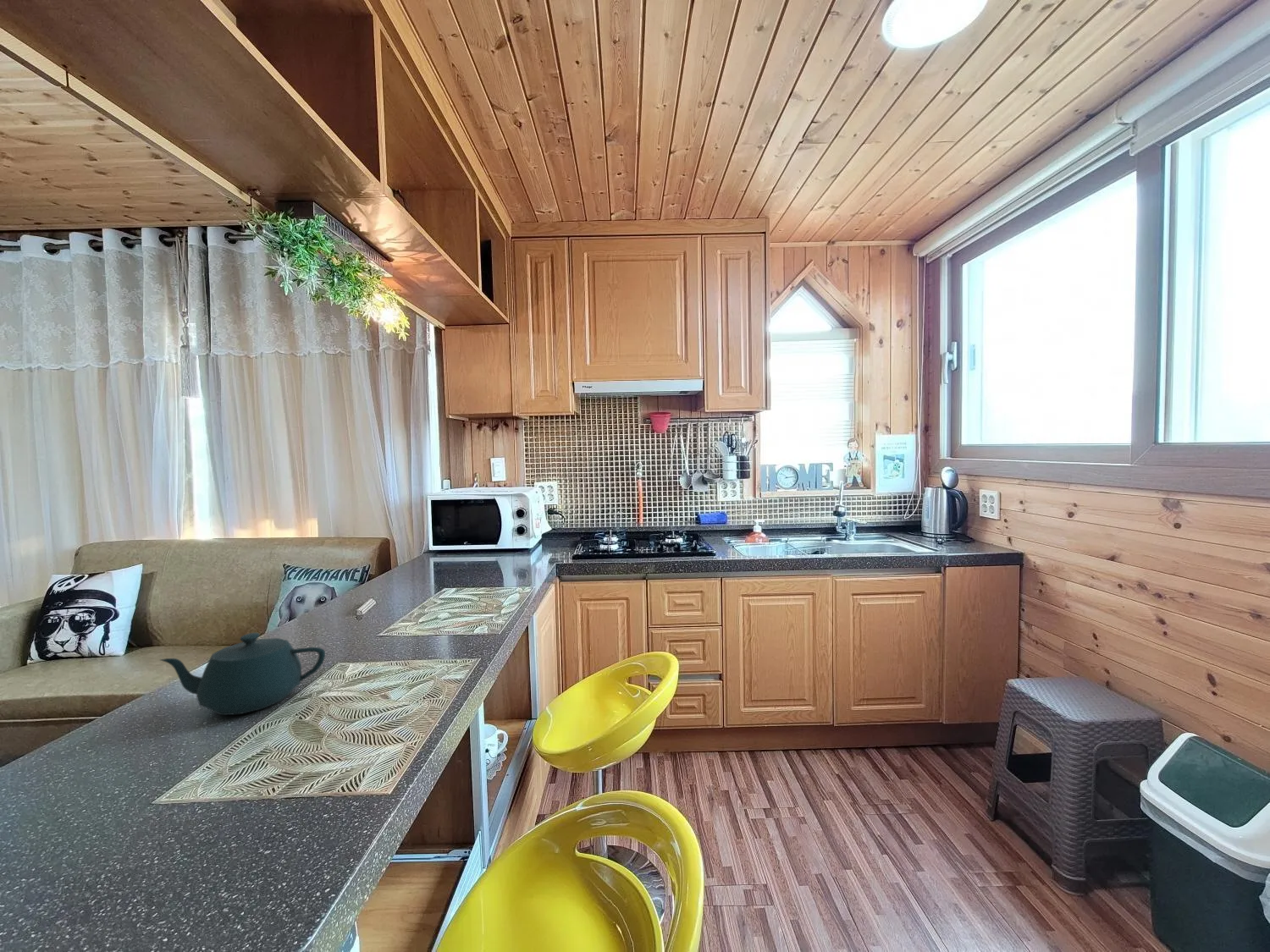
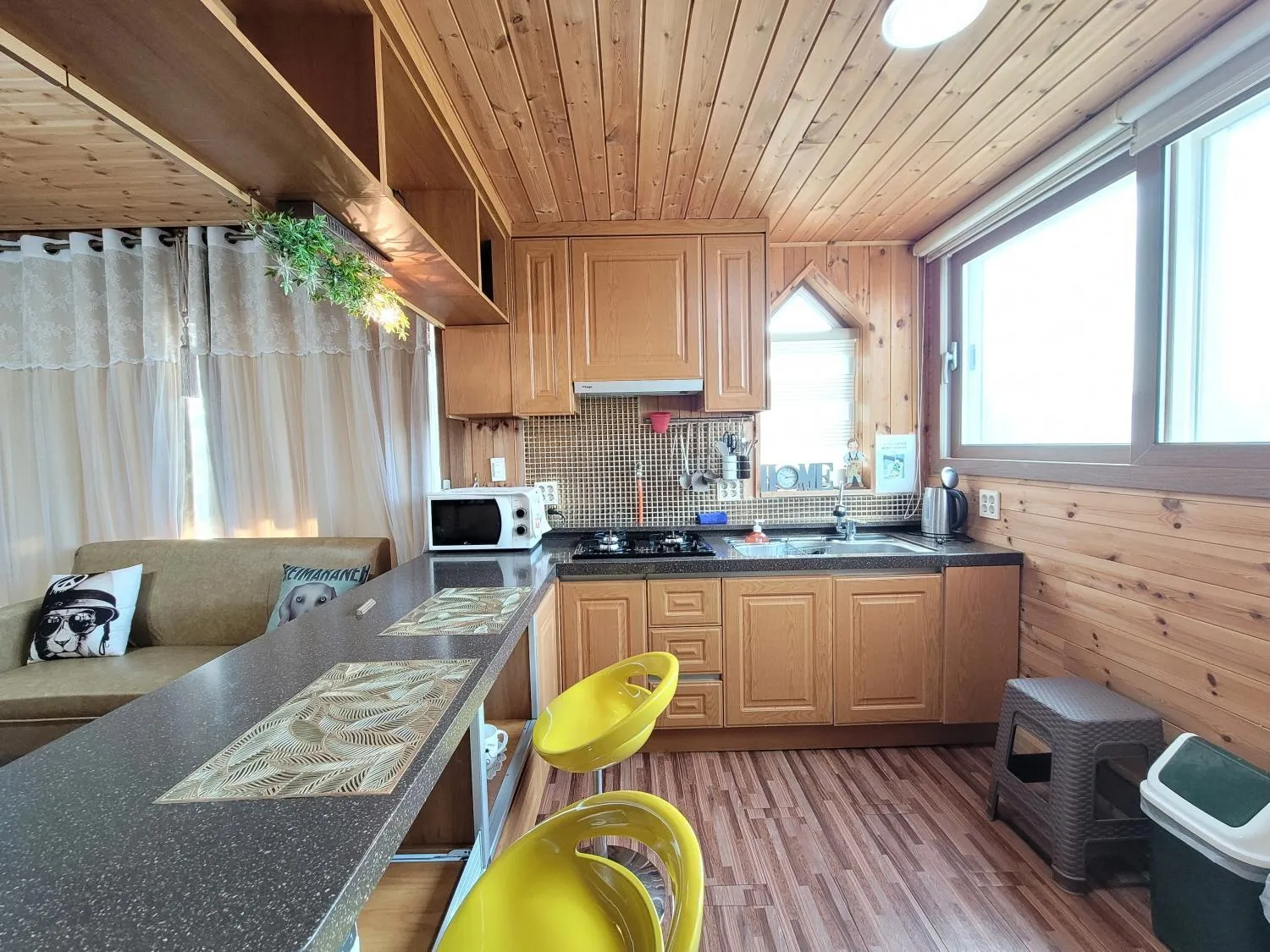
- teapot (246, 669)
